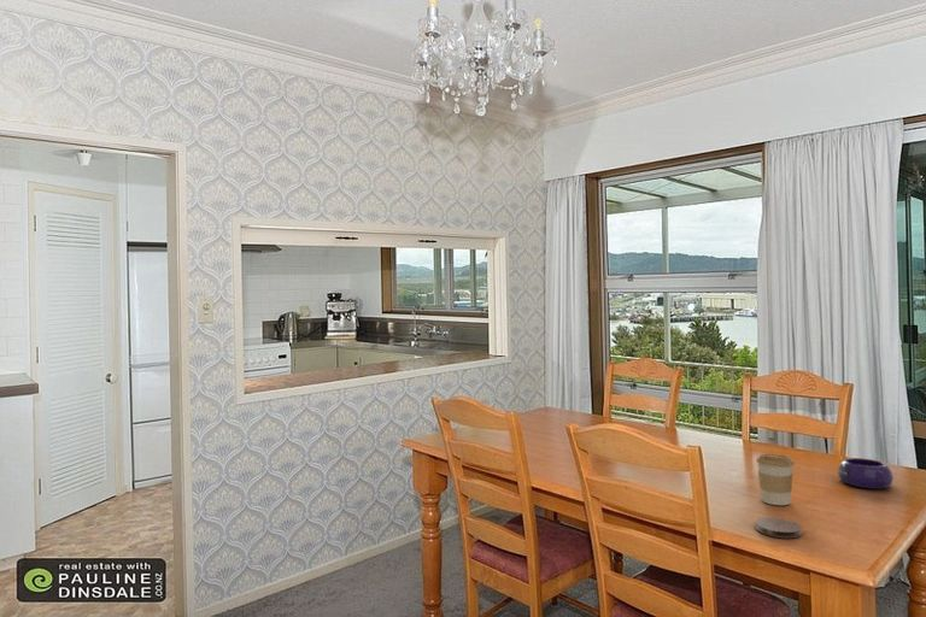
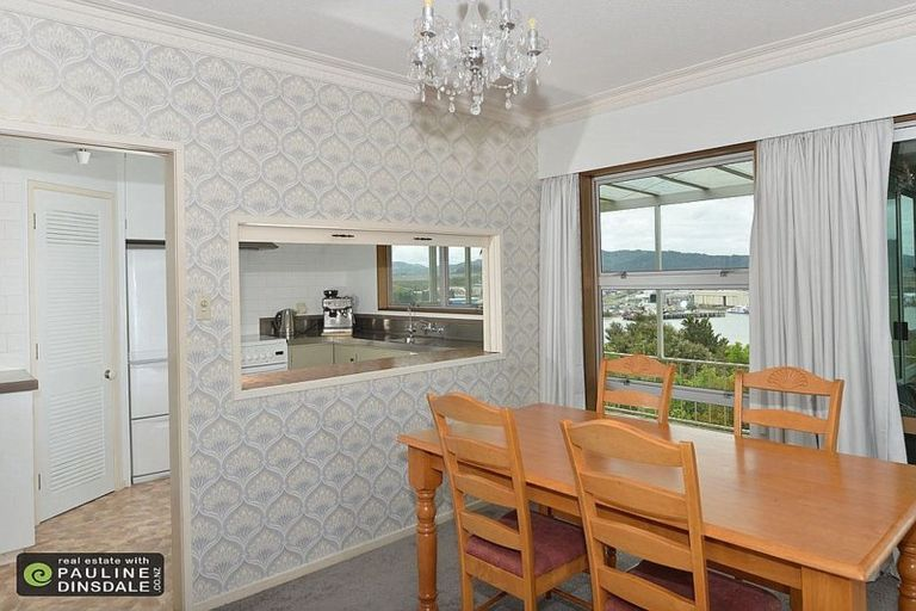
- coaster (778, 527)
- coffee cup (775, 477)
- bowl (867, 474)
